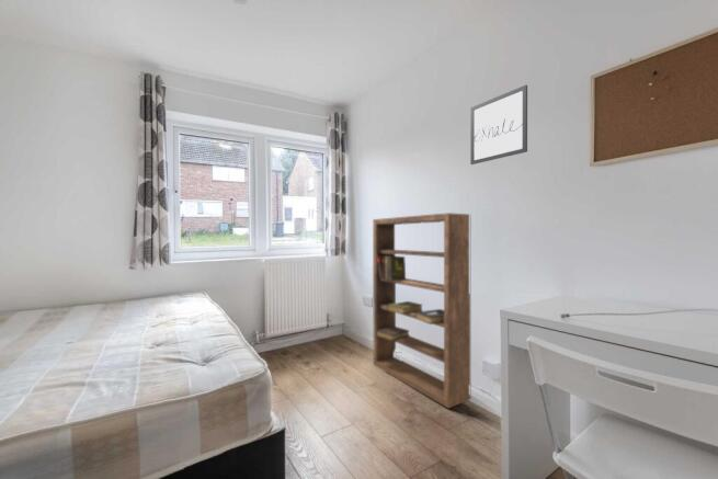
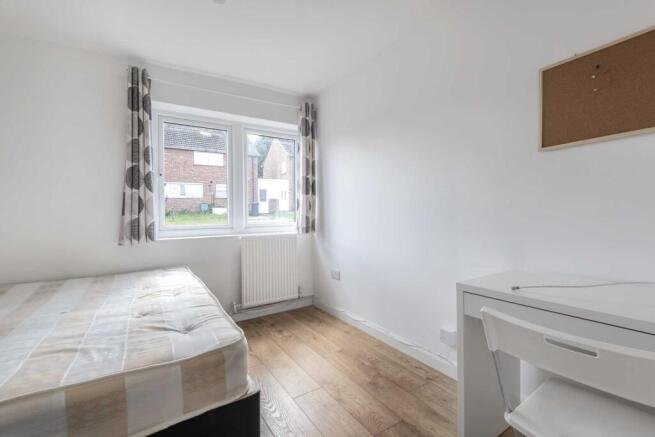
- bookshelf (413, 303)
- wall art (497, 127)
